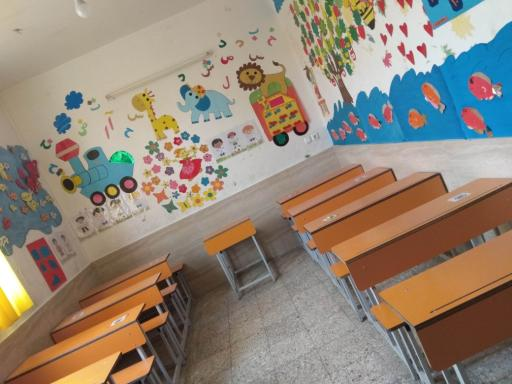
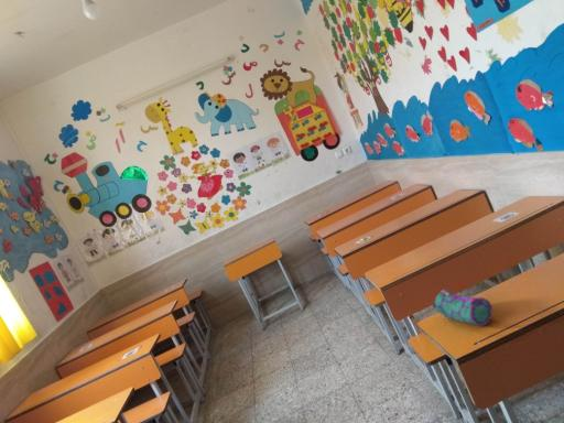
+ pencil case (462, 306)
